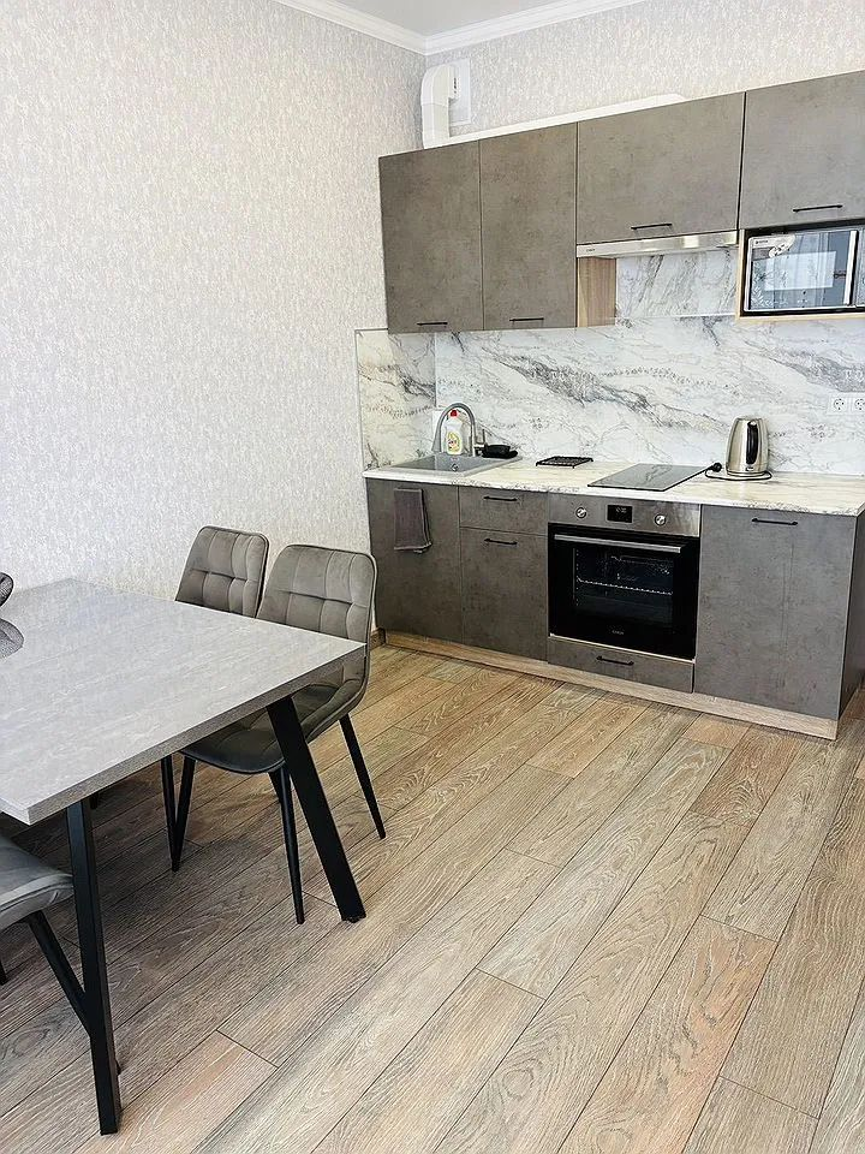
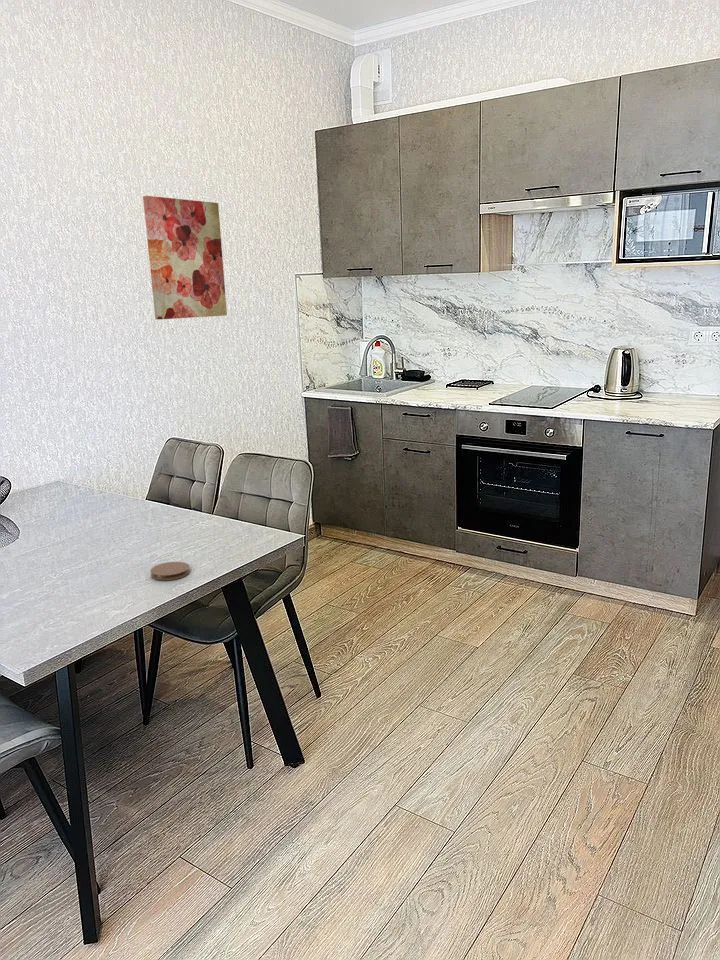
+ coaster (170, 570)
+ wall art (187, 259)
